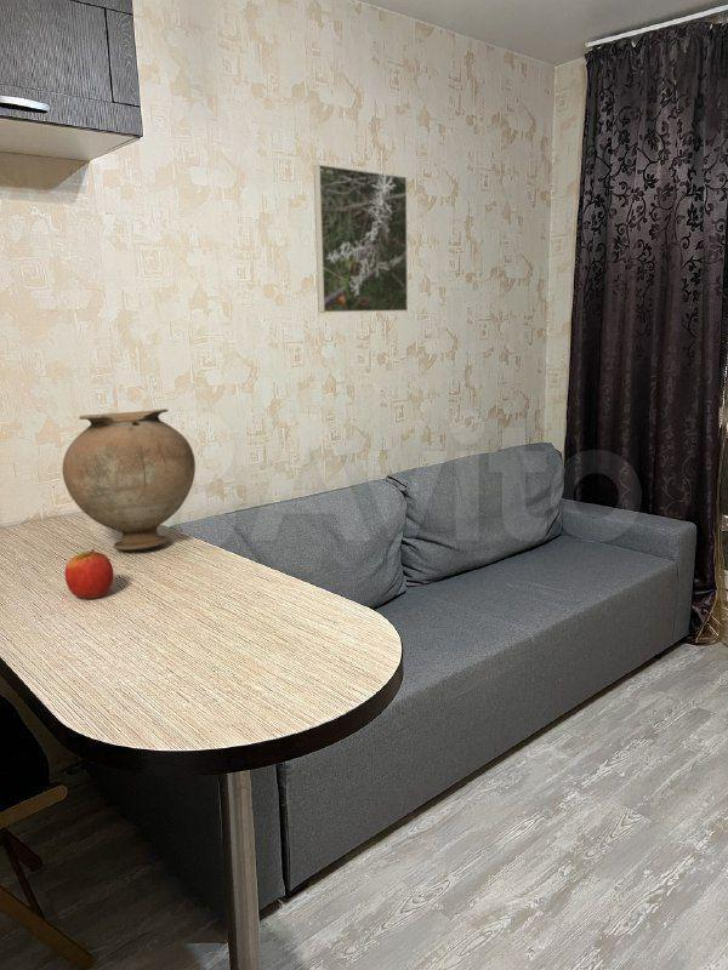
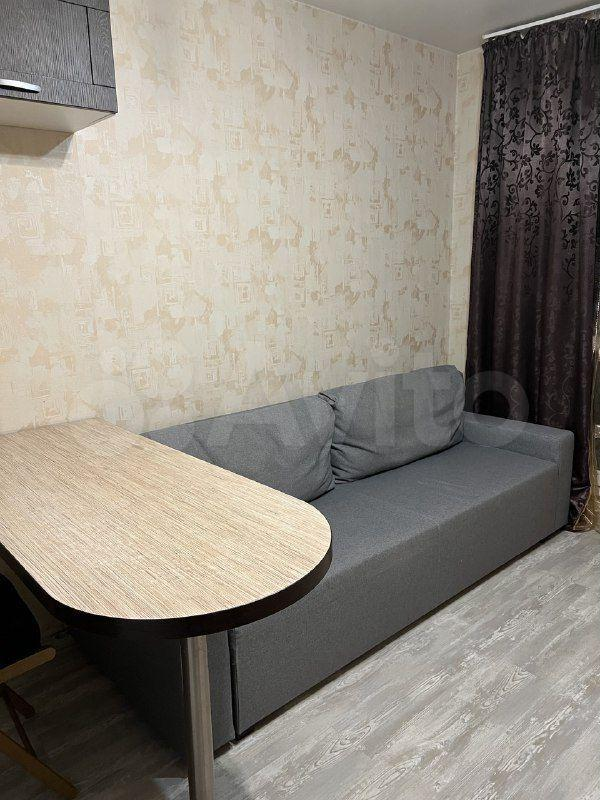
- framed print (363, 242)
- vase (131, 479)
- apple (89, 571)
